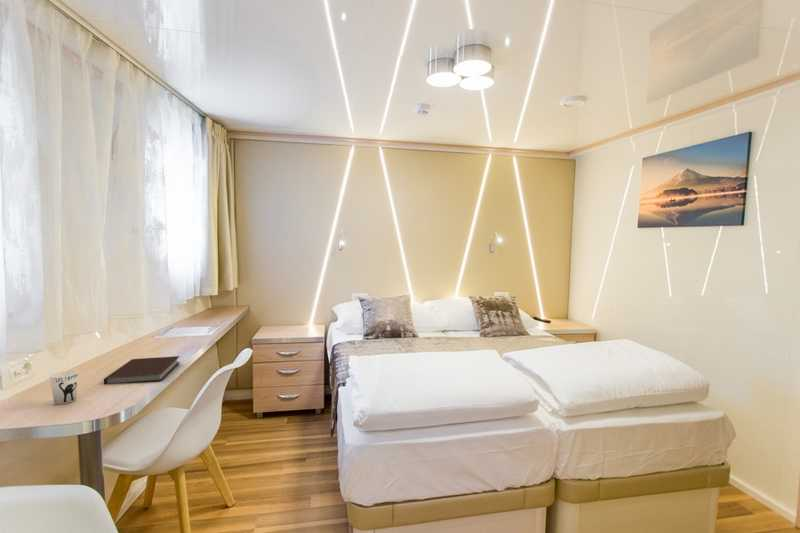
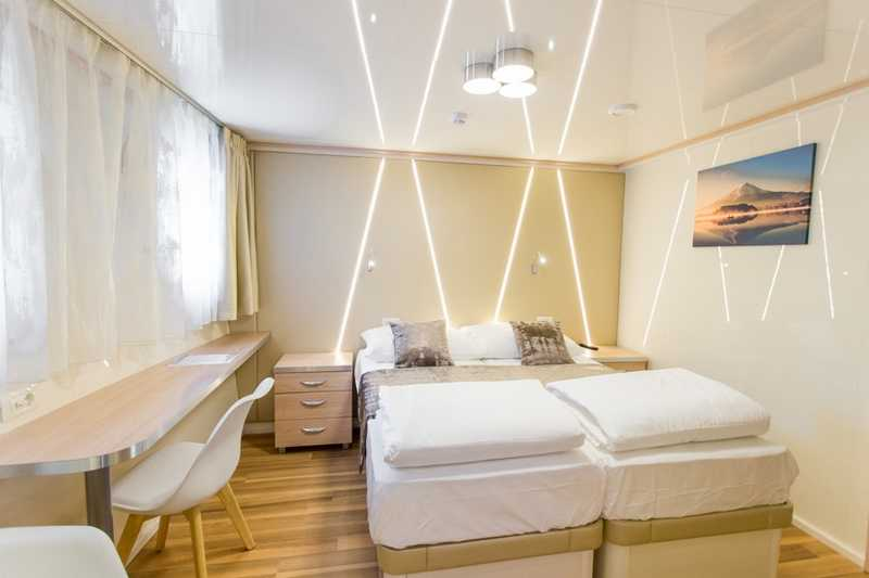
- notebook (145, 369)
- cup (64, 387)
